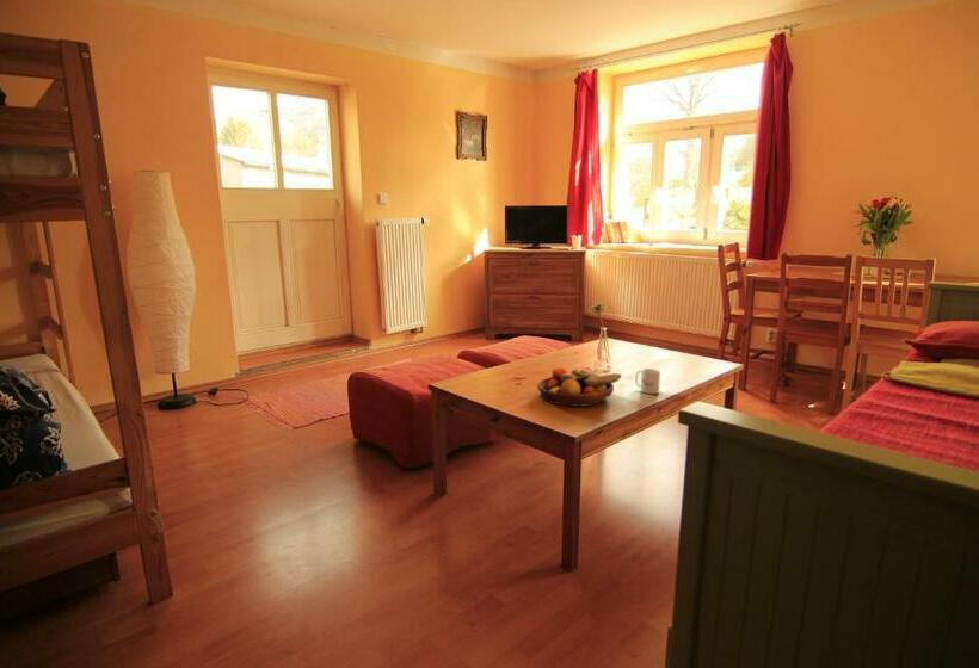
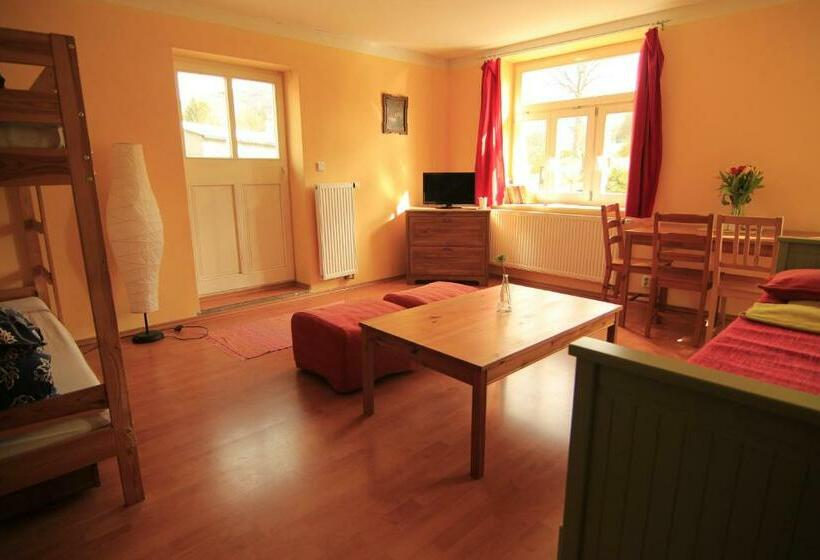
- fruit bowl (575, 381)
- mug (646, 379)
